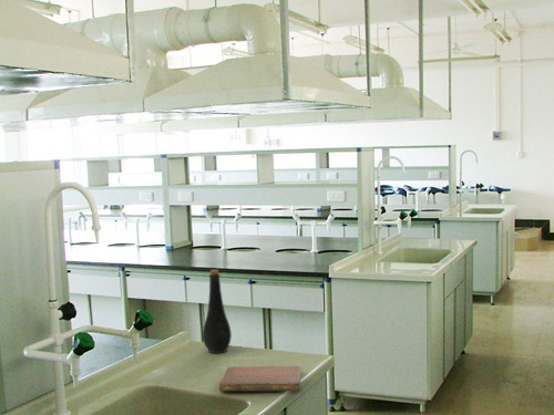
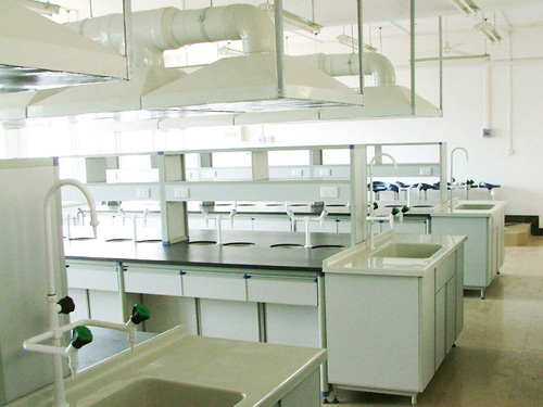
- notebook (261, 377)
- bottle (215, 310)
